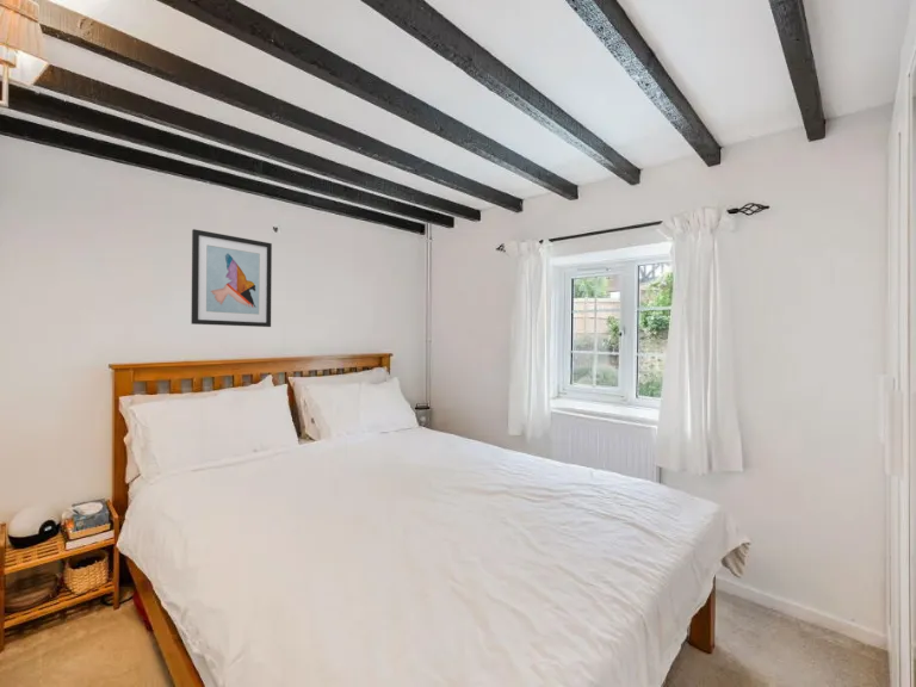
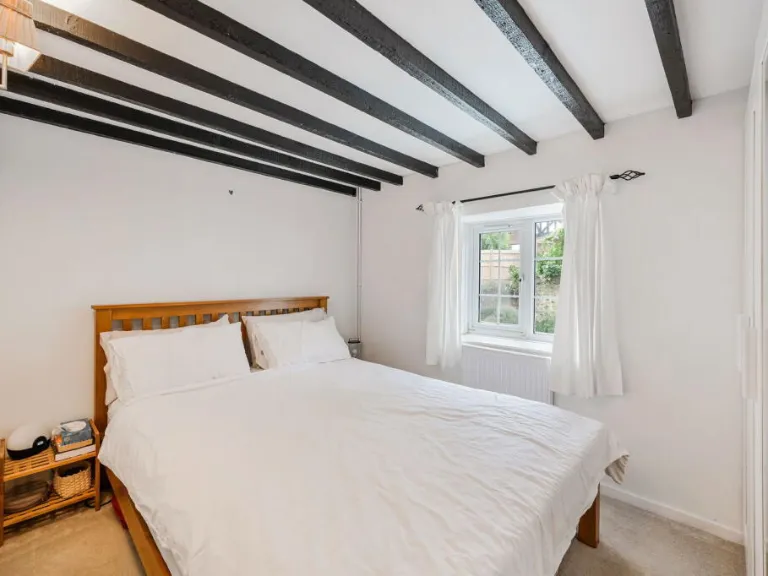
- wall art (234, 280)
